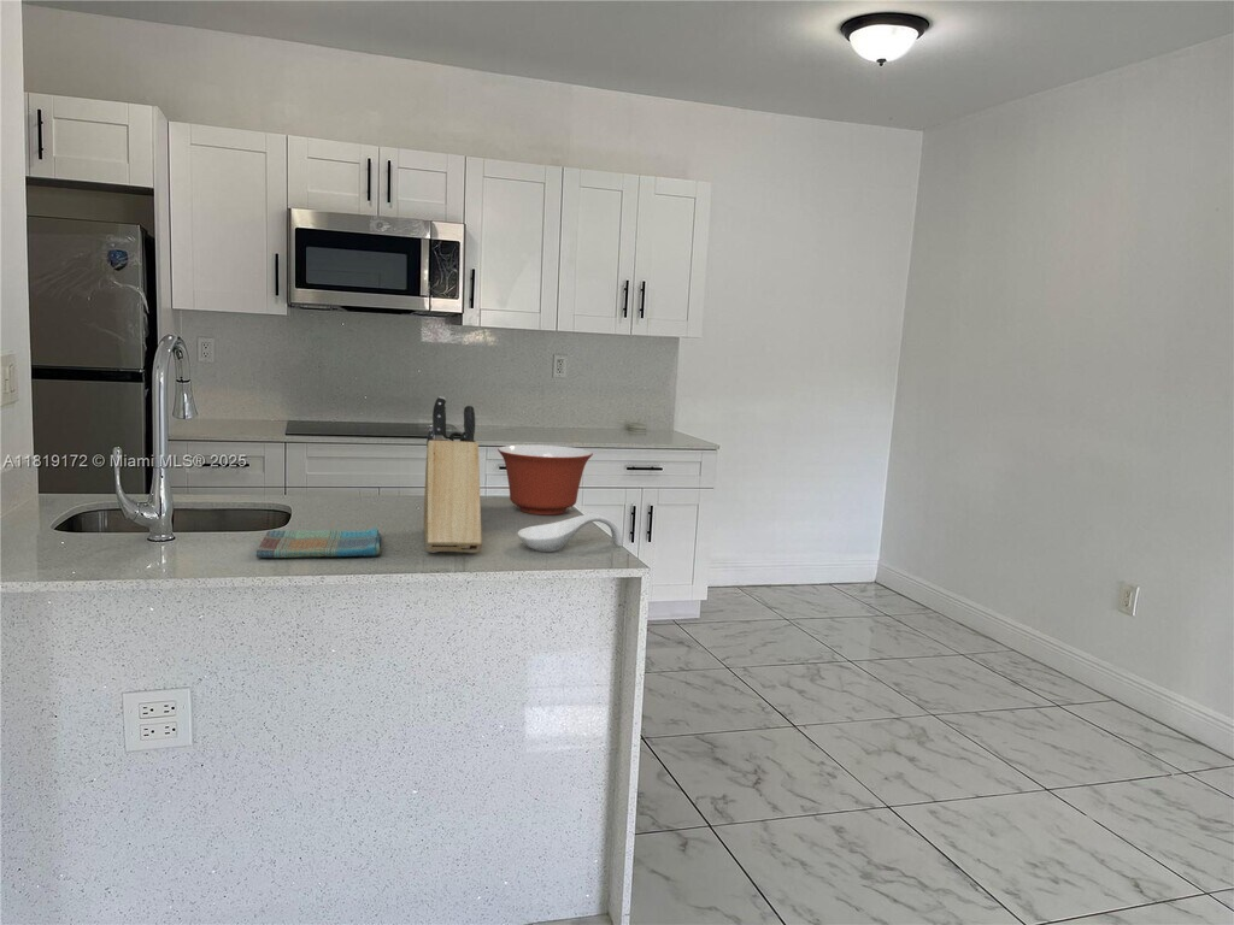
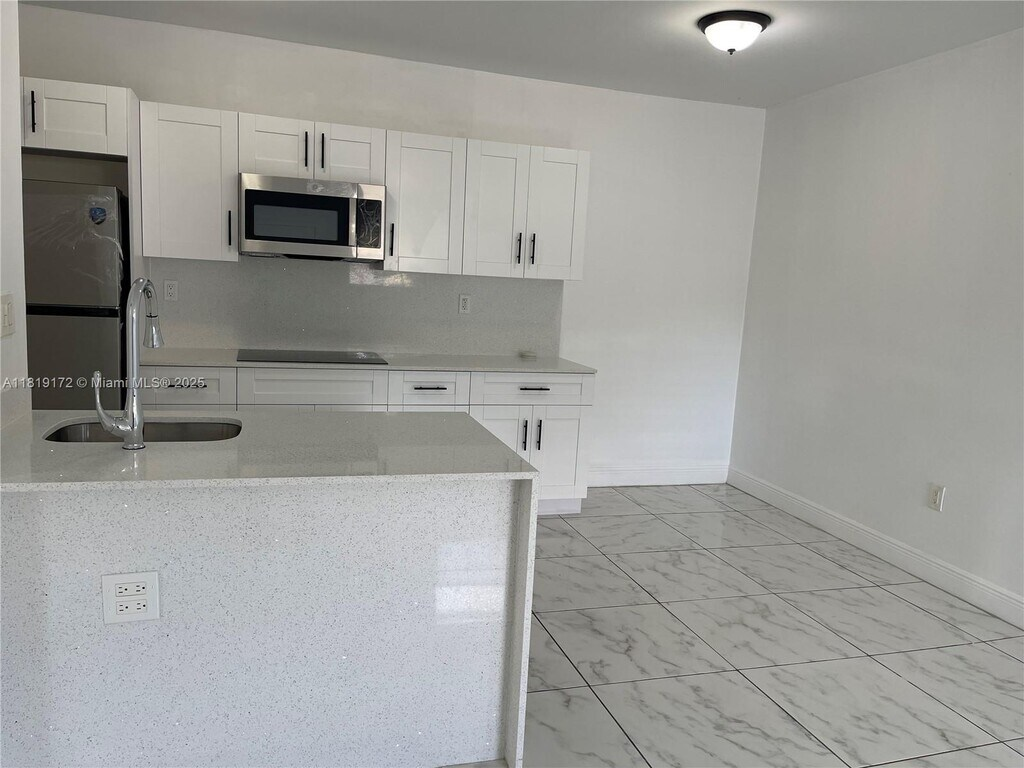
- mixing bowl (543, 479)
- spoon rest (570, 531)
- dish towel (322, 542)
- knife block (452, 470)
